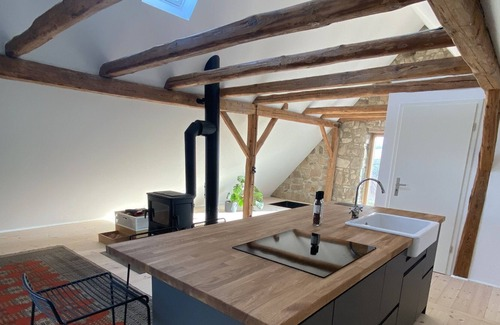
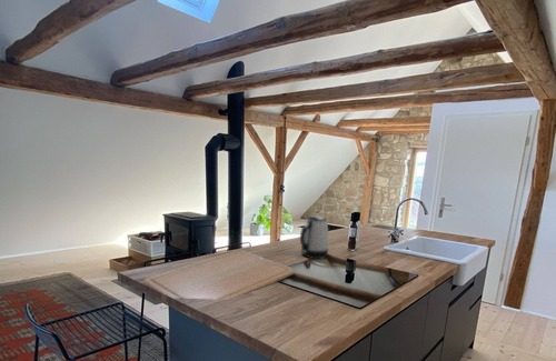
+ kettle (312, 235)
+ chopping board (224, 274)
